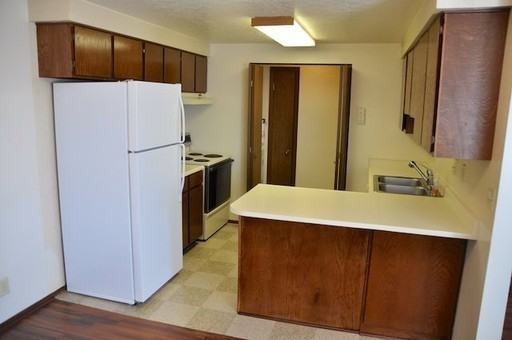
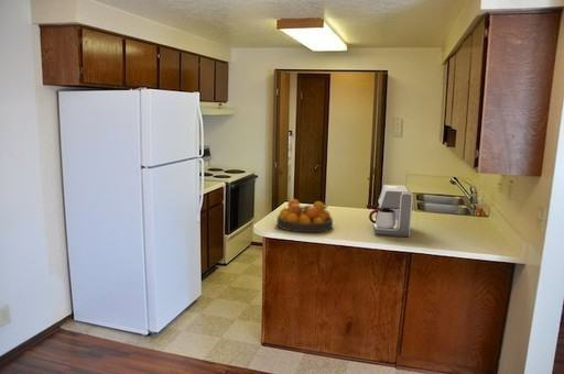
+ coffee maker (392, 208)
+ fruit bowl (304, 213)
